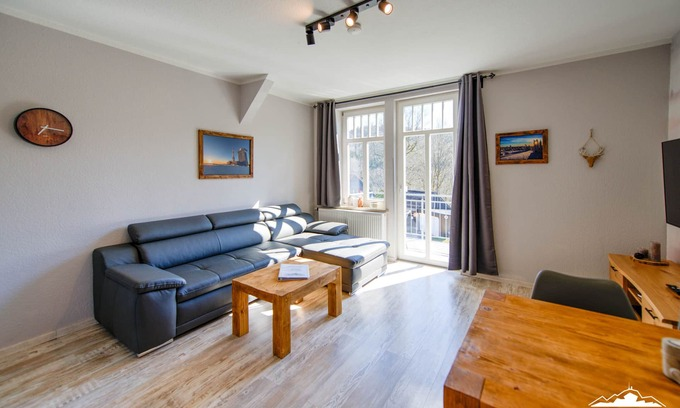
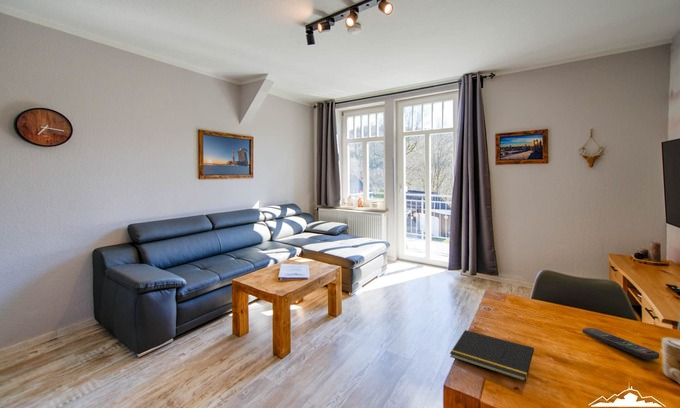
+ notepad (491, 352)
+ remote control (617, 341)
